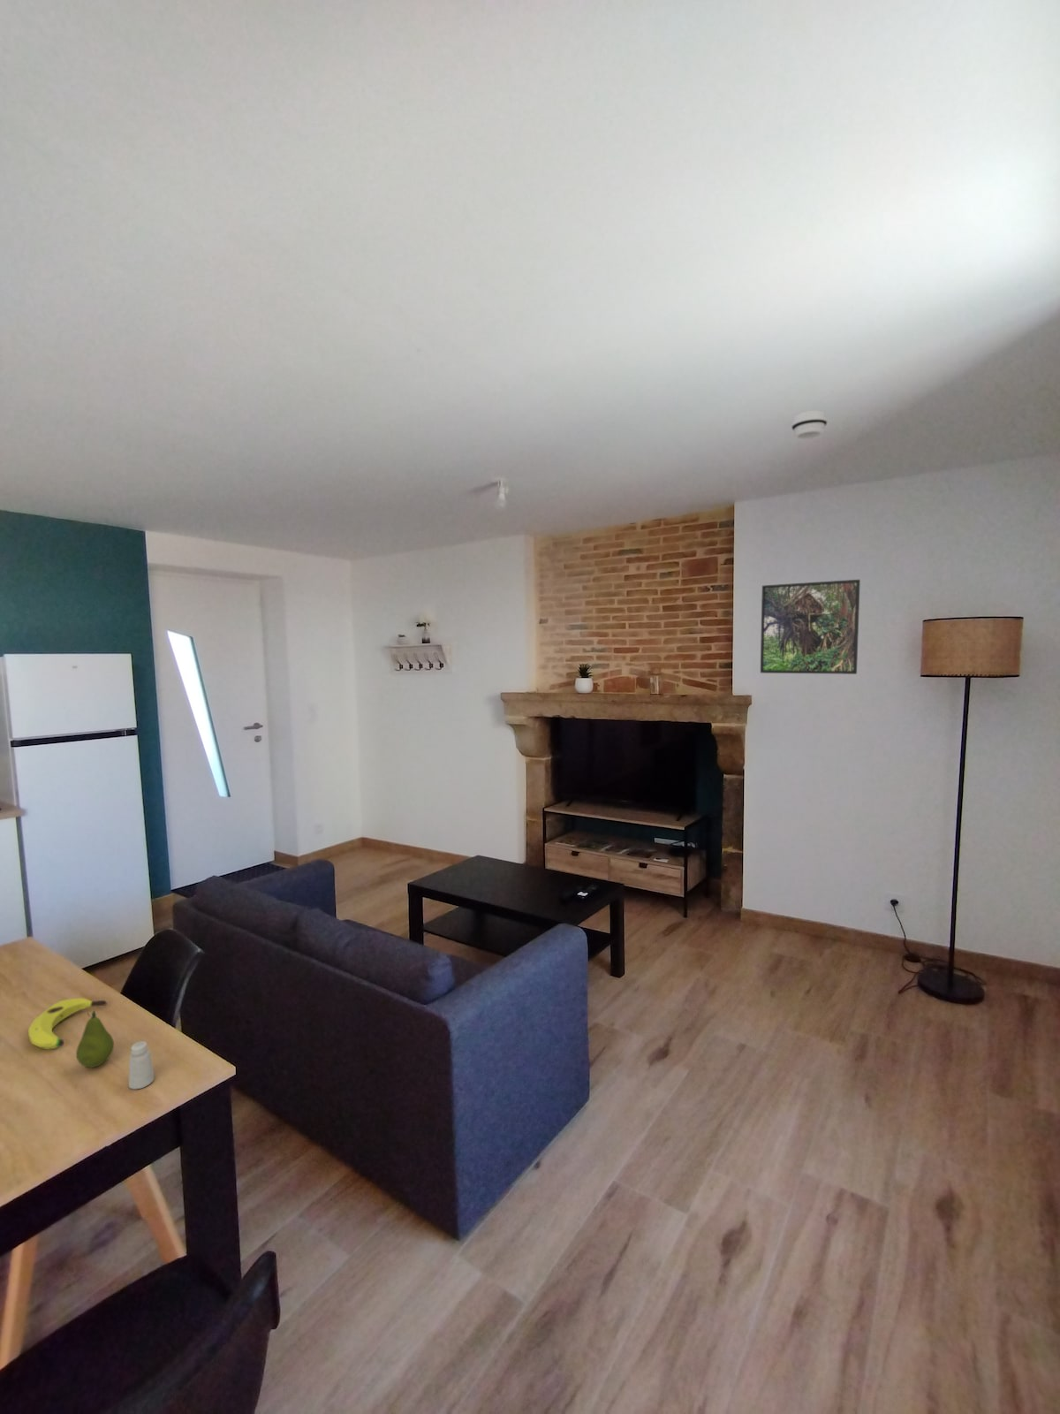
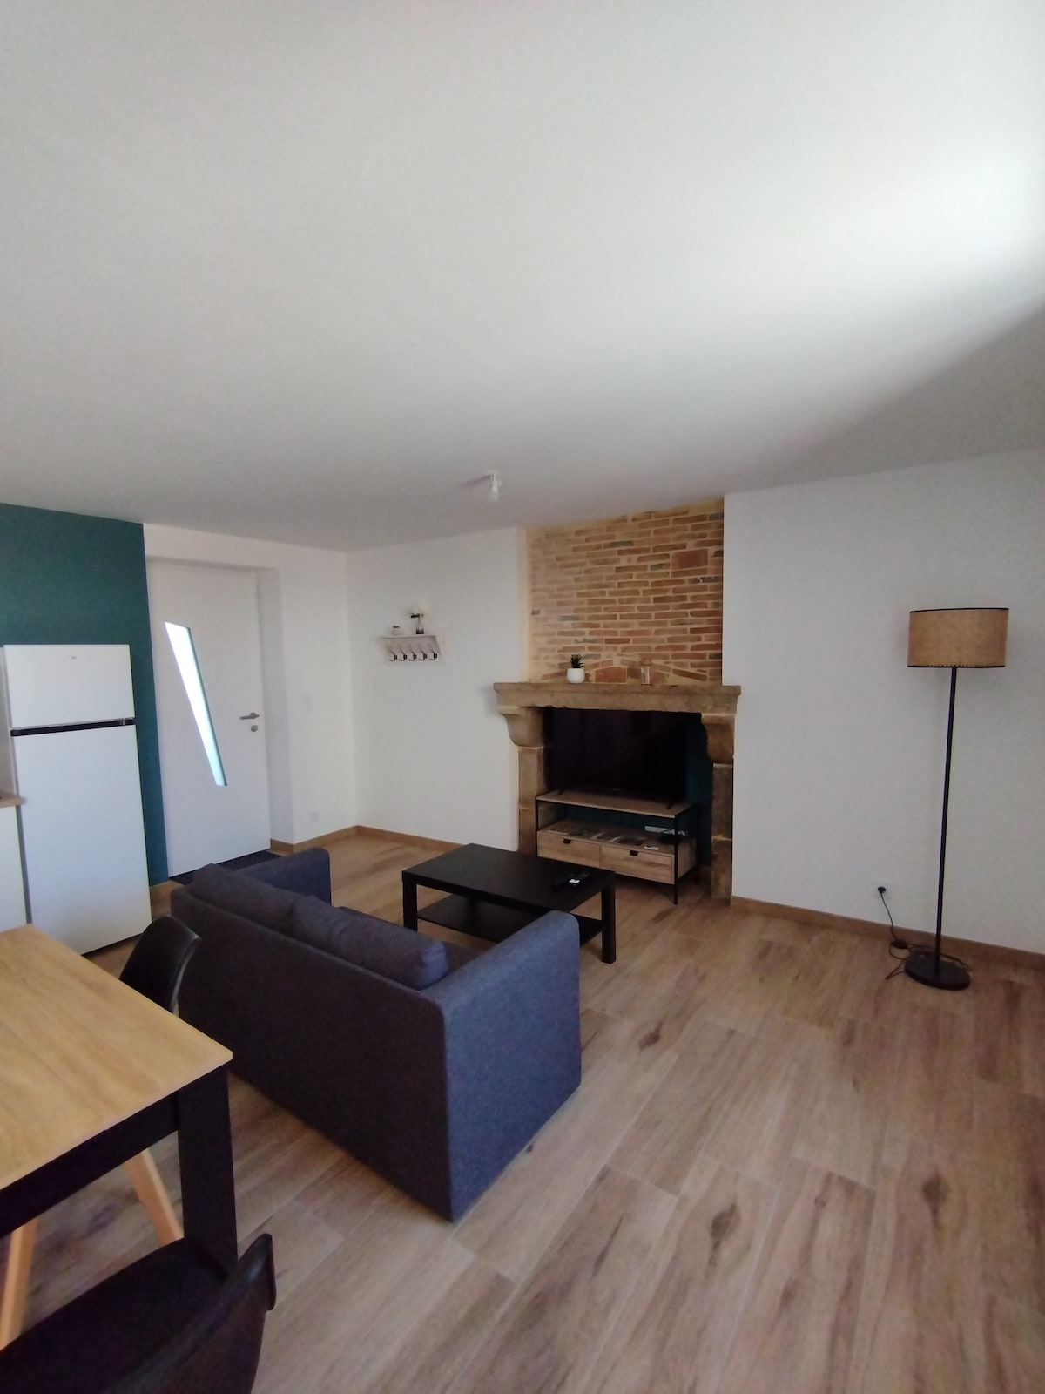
- saltshaker (139, 1063)
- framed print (807, 628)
- fruit (94, 1037)
- smoke detector (809, 425)
- banana (68, 1015)
